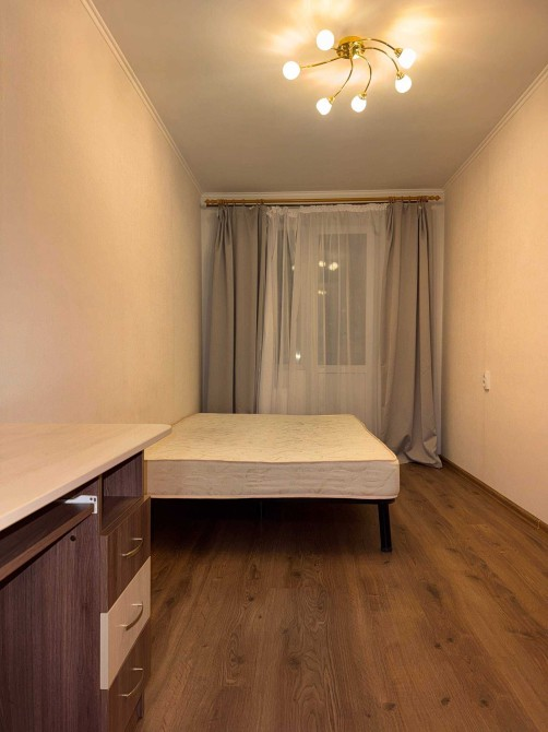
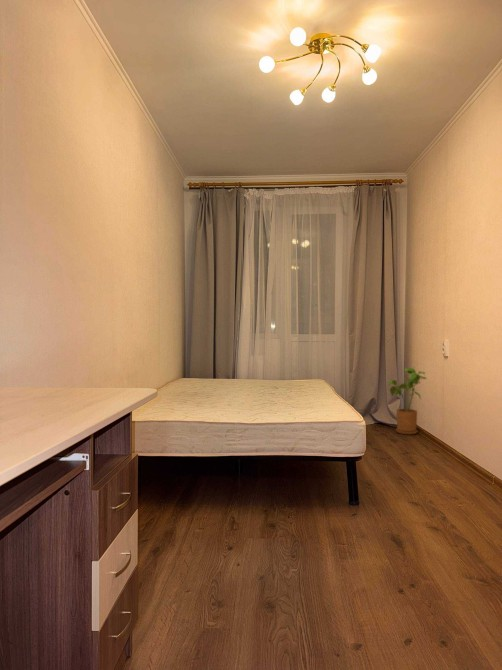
+ house plant (405, 400)
